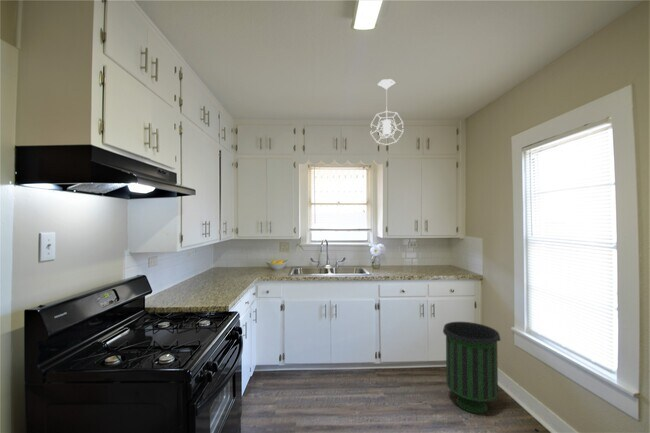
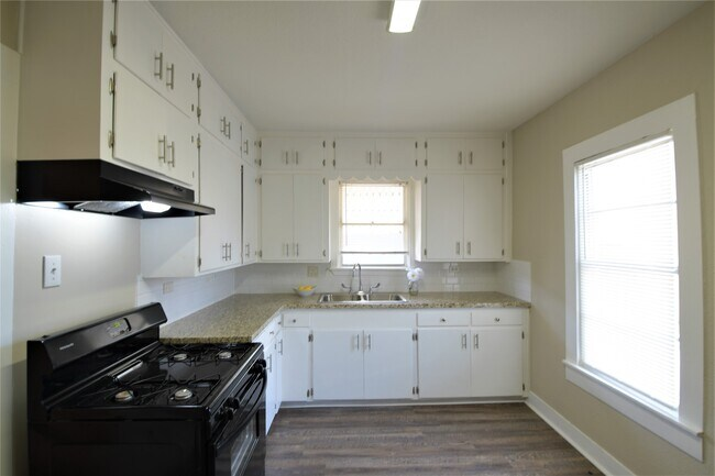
- trash can (471, 367)
- pendant light (386, 113)
